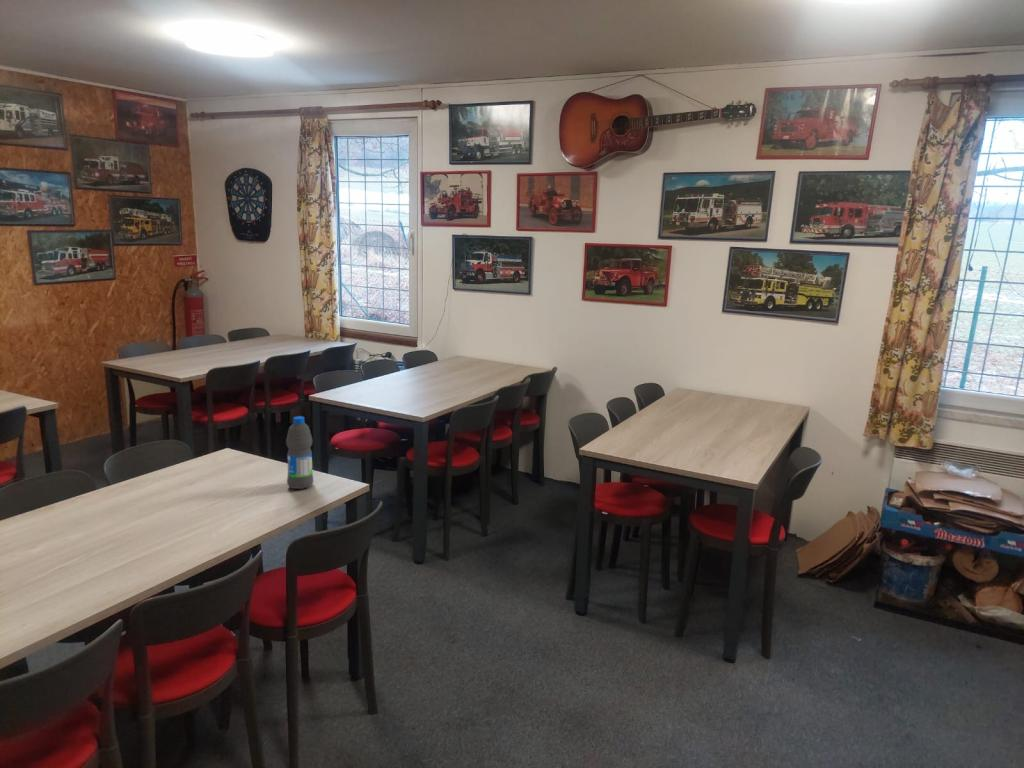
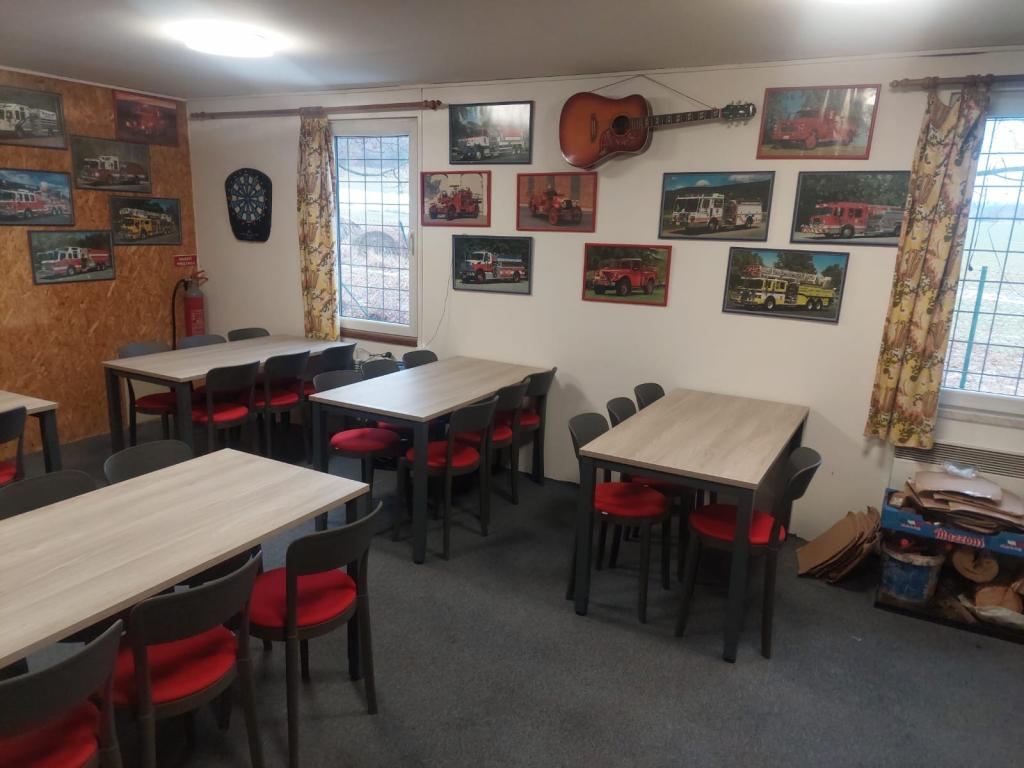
- water bottle (299, 451)
